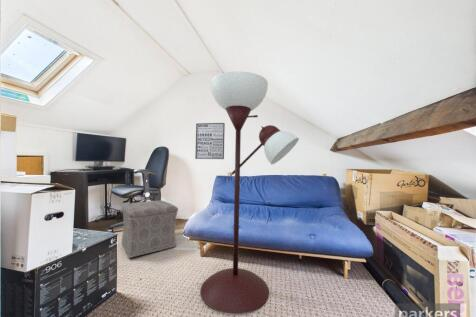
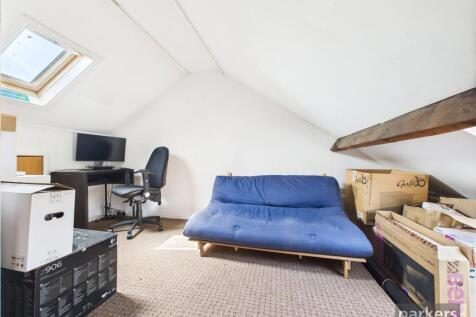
- wall art (209, 141)
- ottoman (149, 224)
- floor lamp (239, 185)
